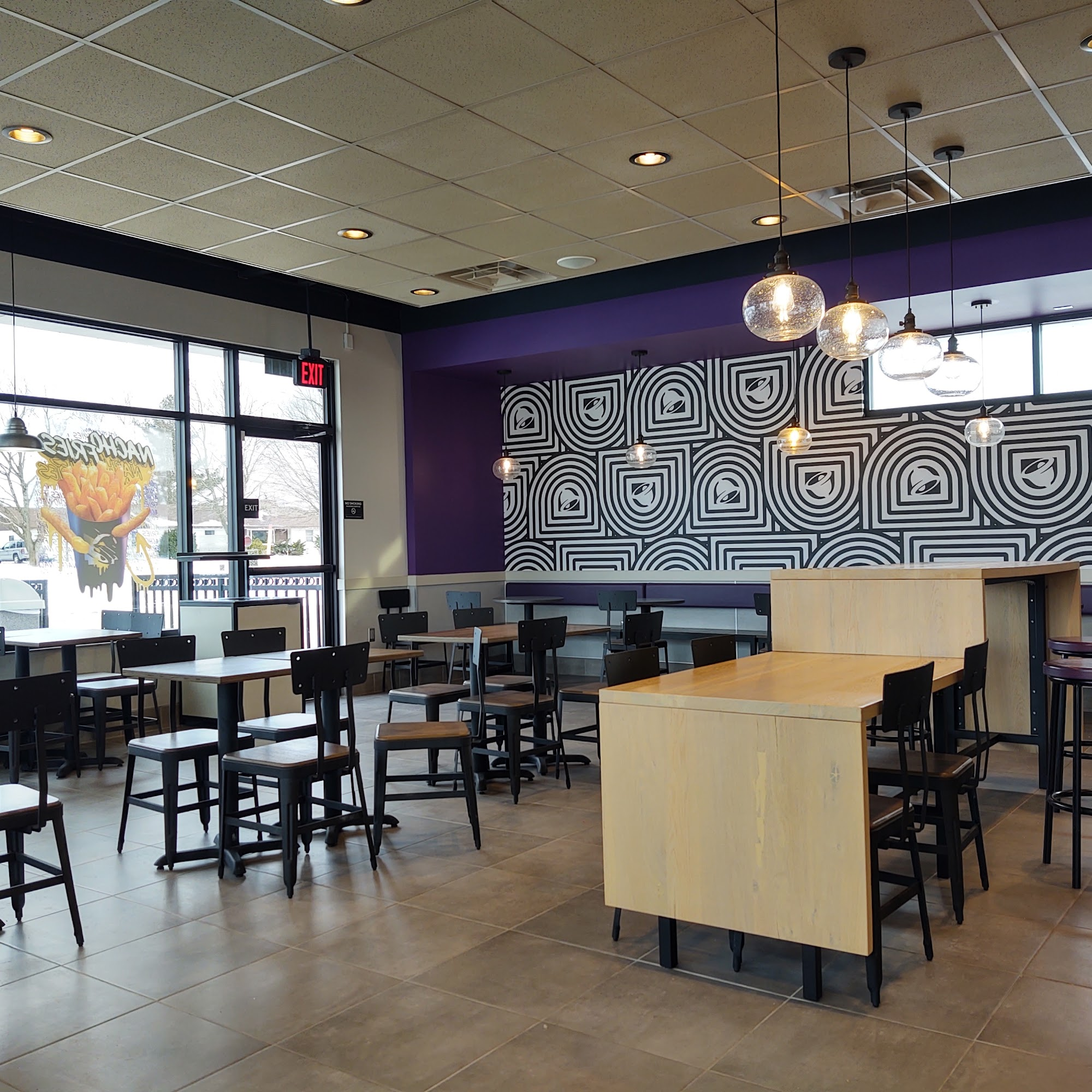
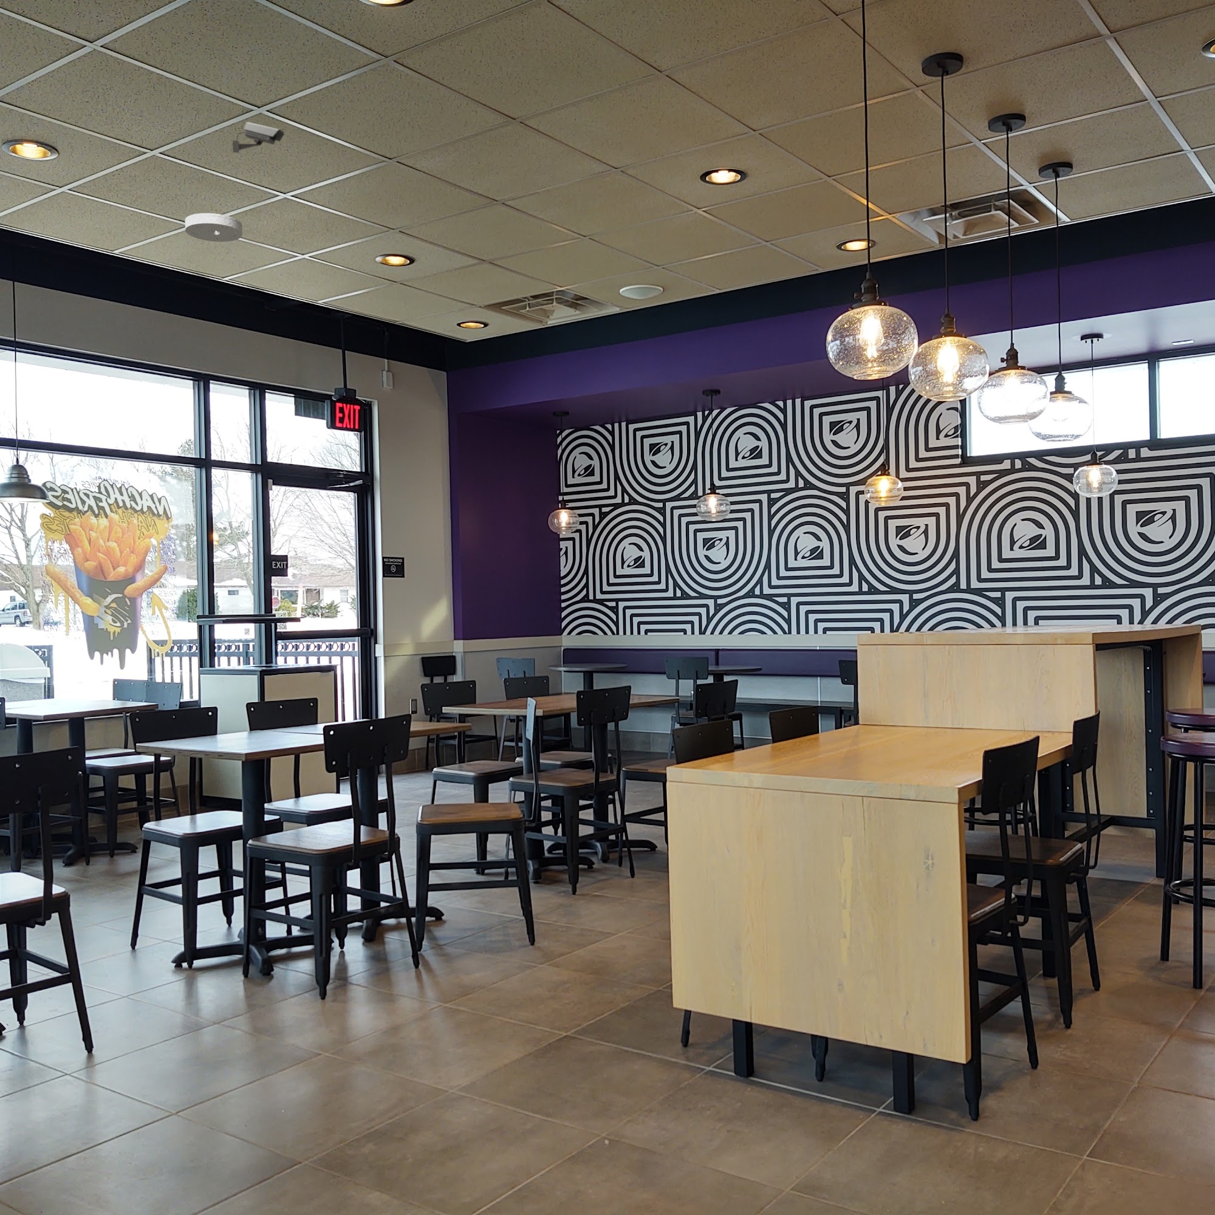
+ security camera (258, 136)
+ smoke detector (214, 227)
